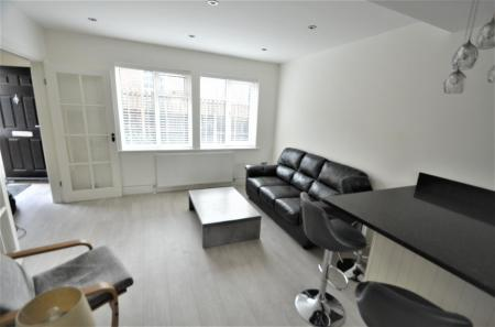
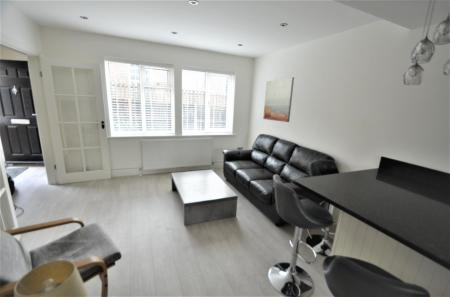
+ wall art (277, 100)
